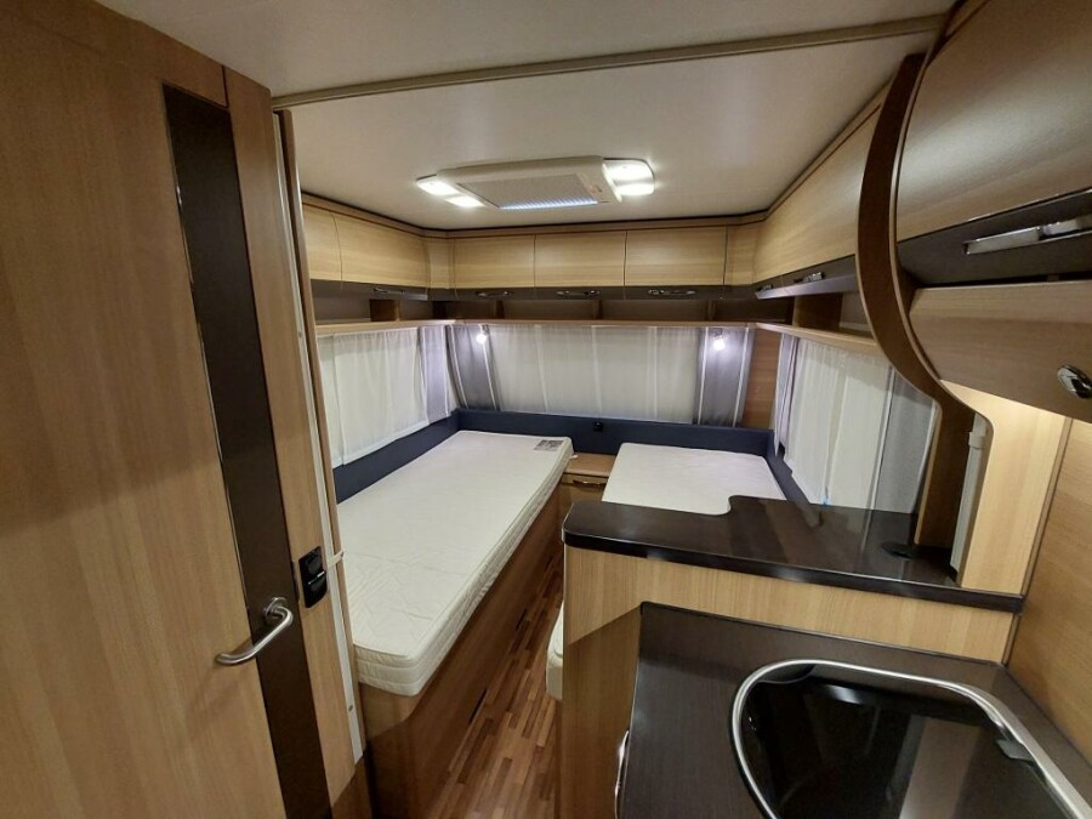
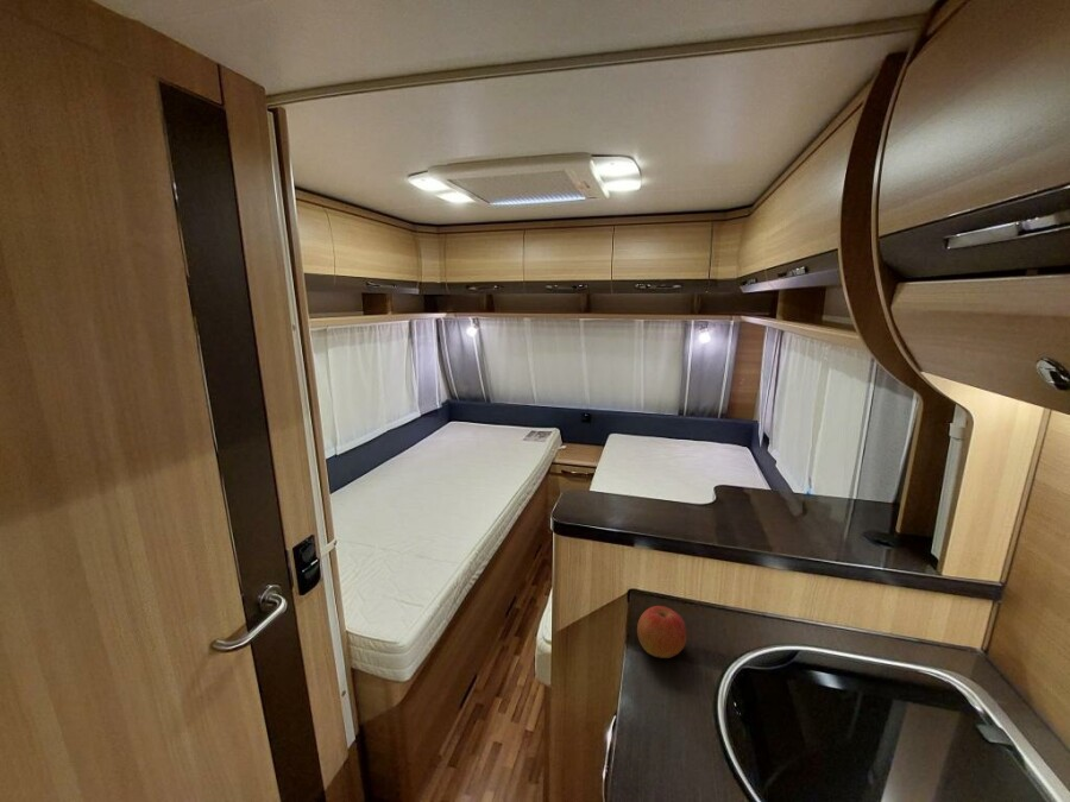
+ apple (661, 630)
